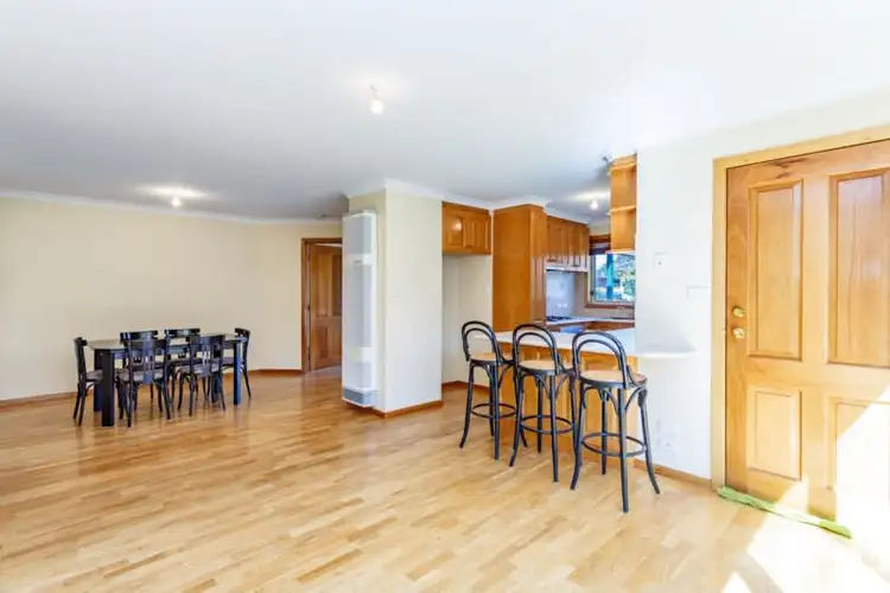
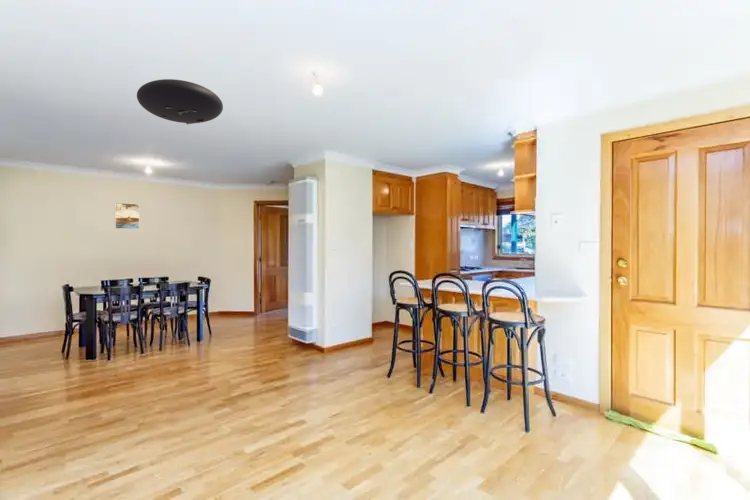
+ ceiling light (181, 102)
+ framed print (127, 216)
